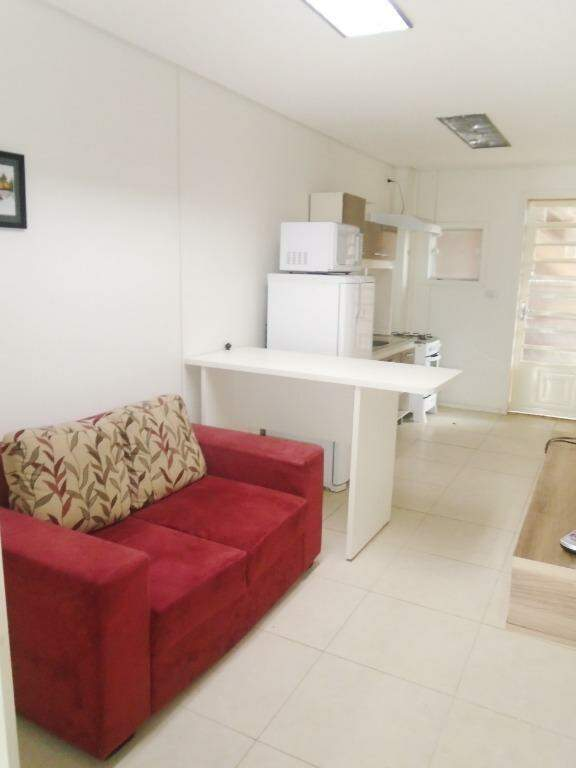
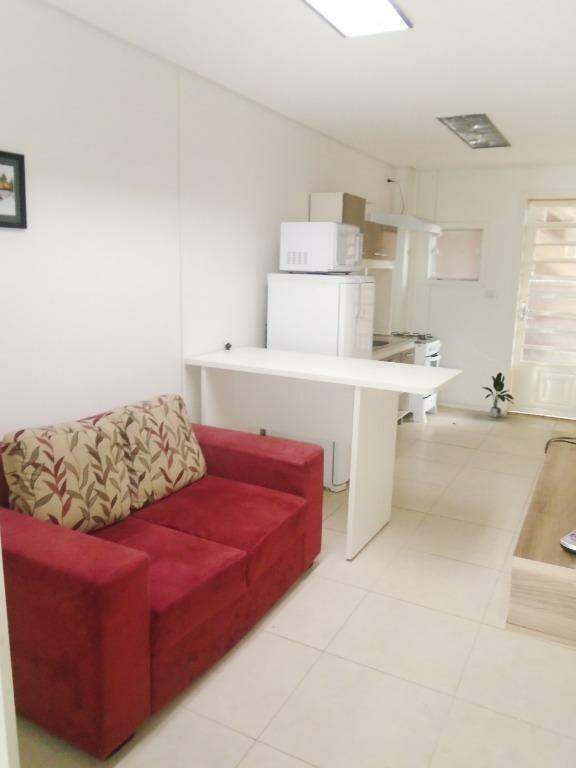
+ potted plant (497, 395)
